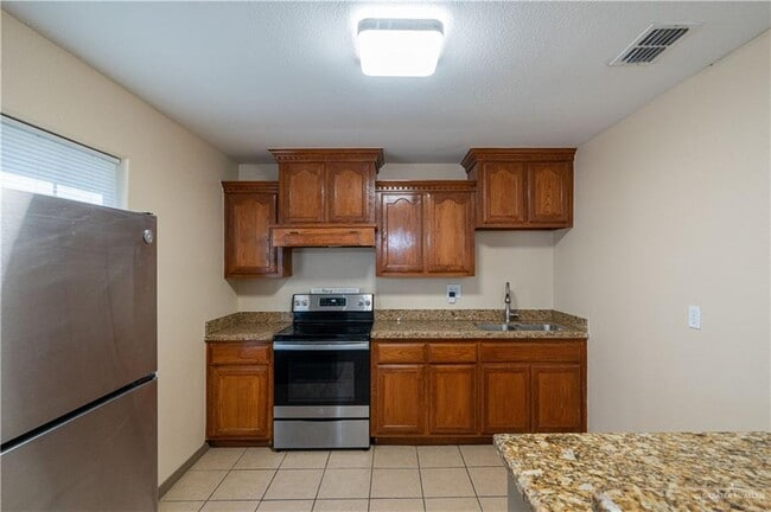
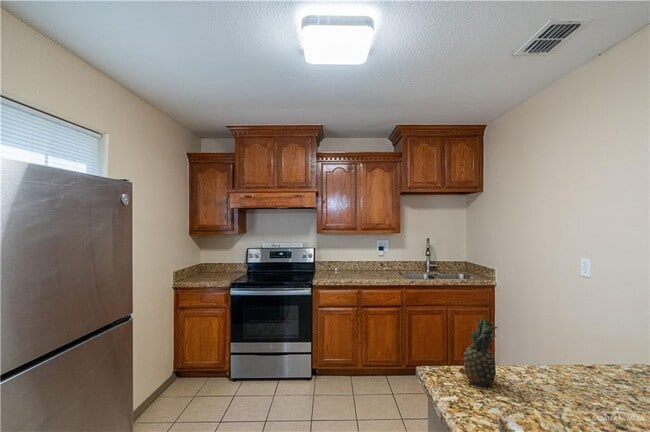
+ fruit (480, 349)
